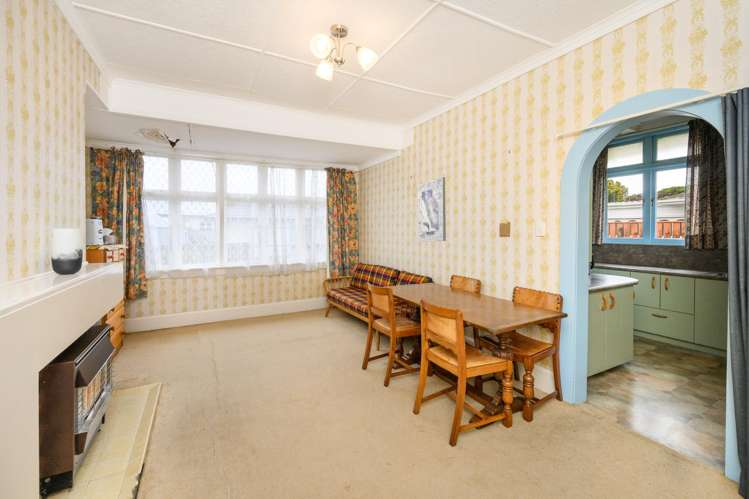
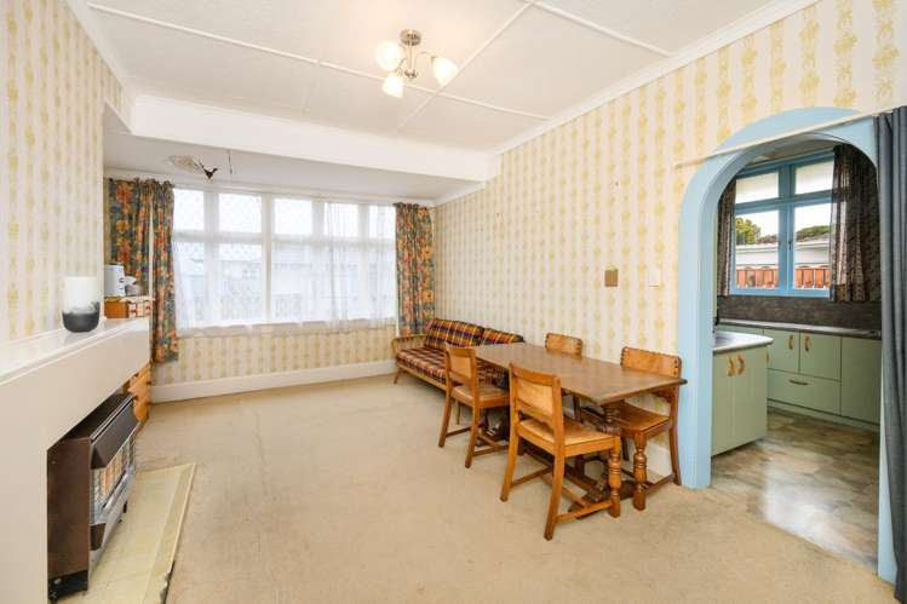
- wall art (431, 211)
